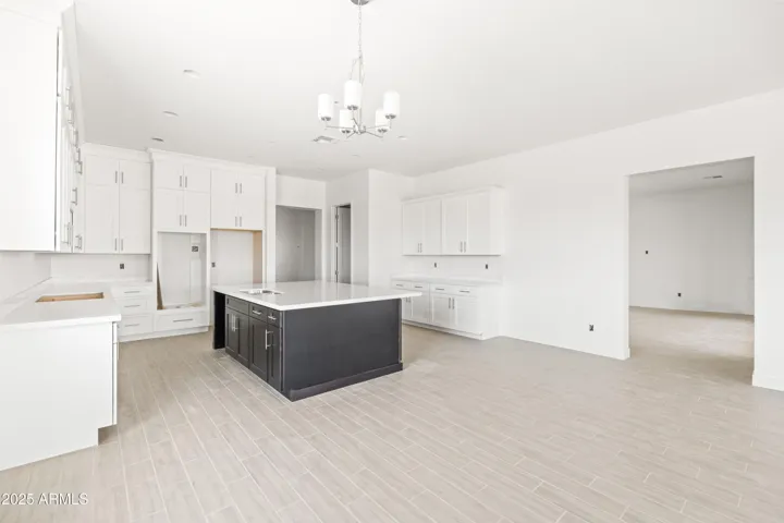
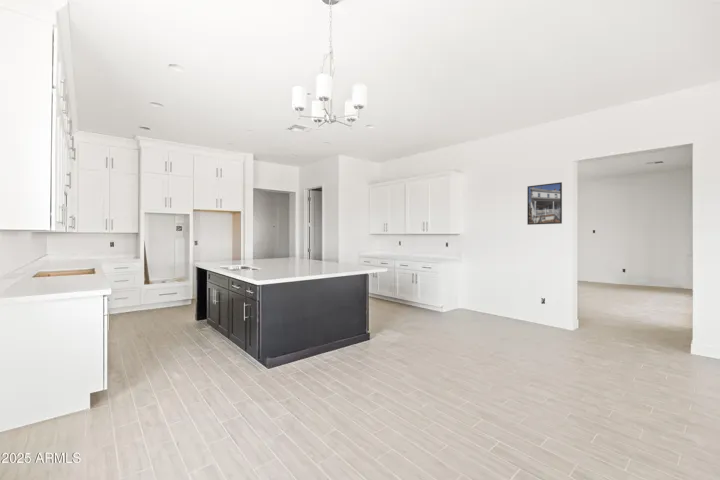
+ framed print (544, 204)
